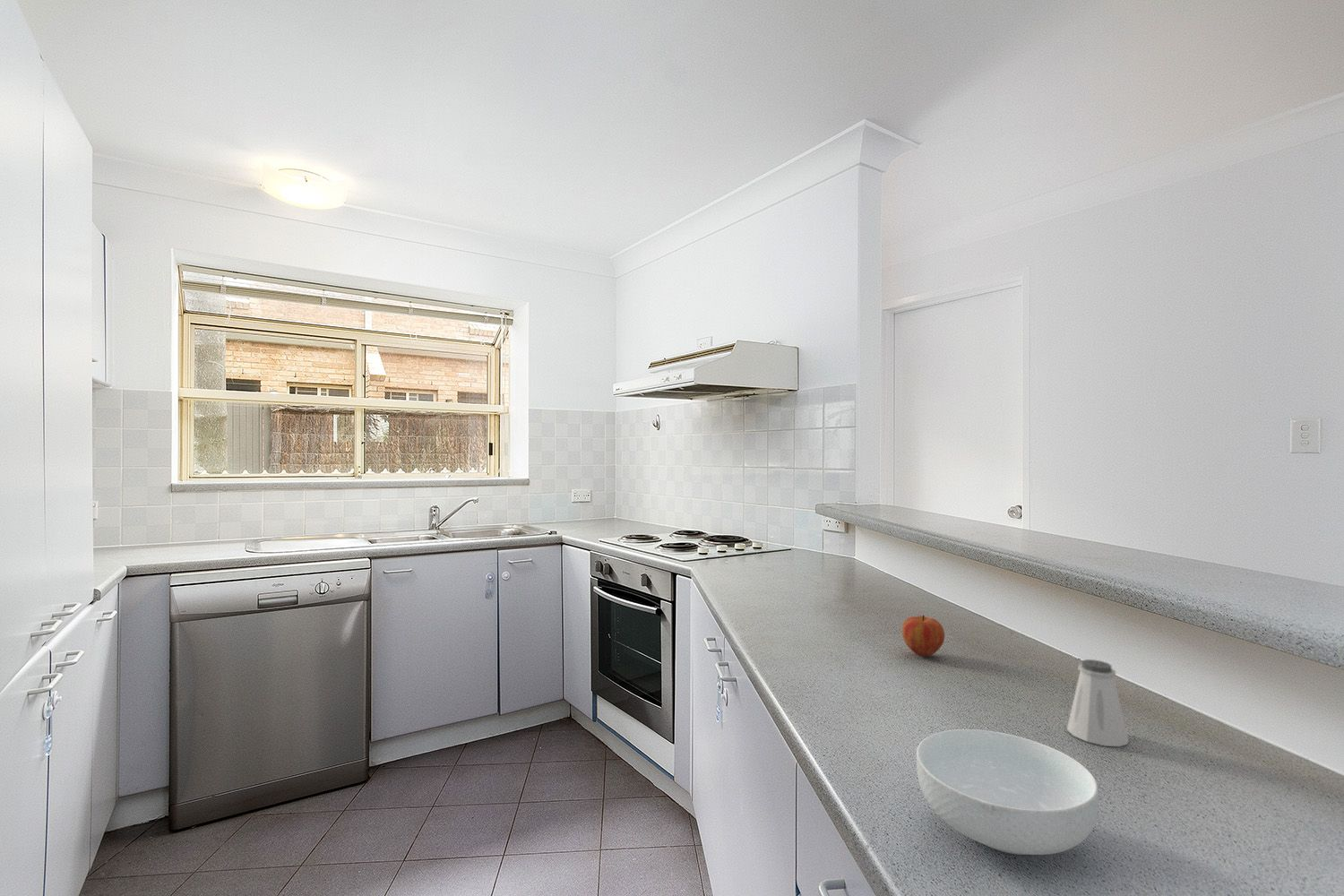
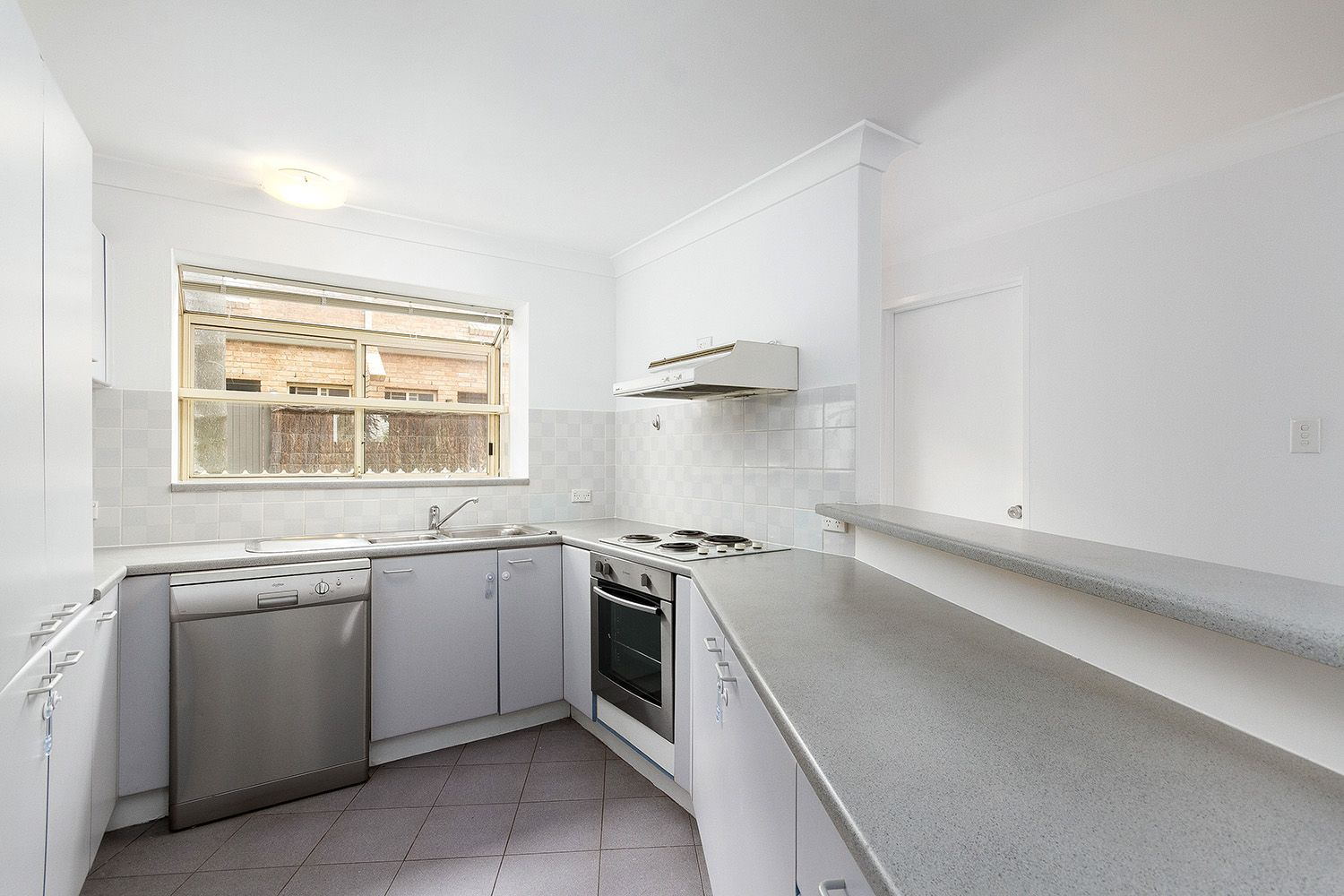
- apple (923, 634)
- saltshaker (1097, 699)
- cereal bowl (1002, 797)
